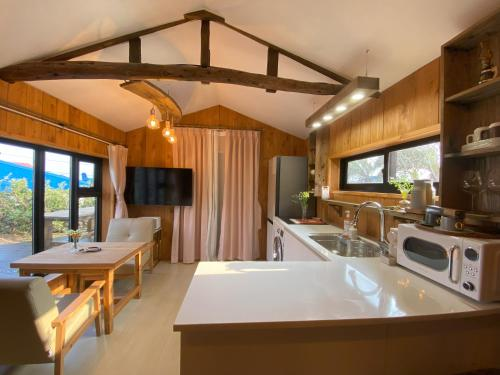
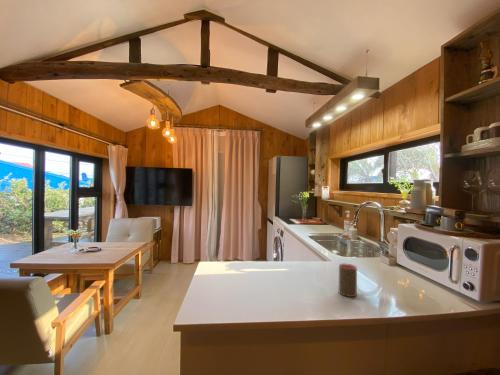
+ cup (347, 279)
